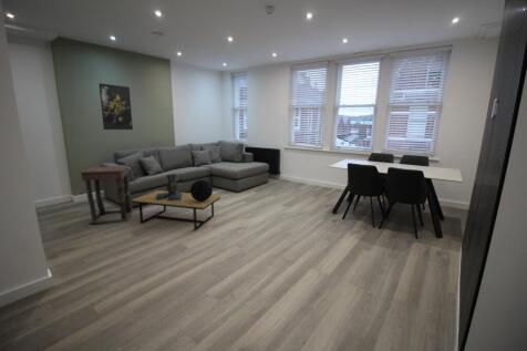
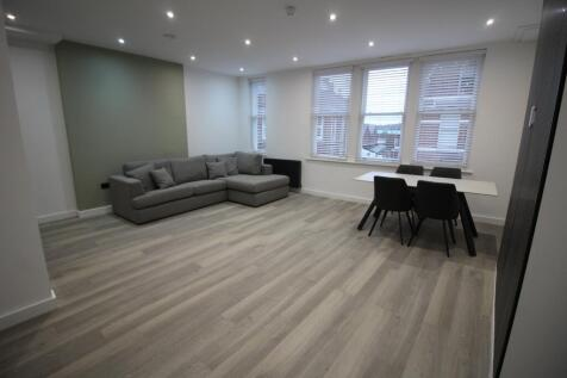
- coffee table (177, 206)
- side table (117, 193)
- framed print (116, 107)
- decorative urn (168, 186)
- decorative globe (200, 190)
